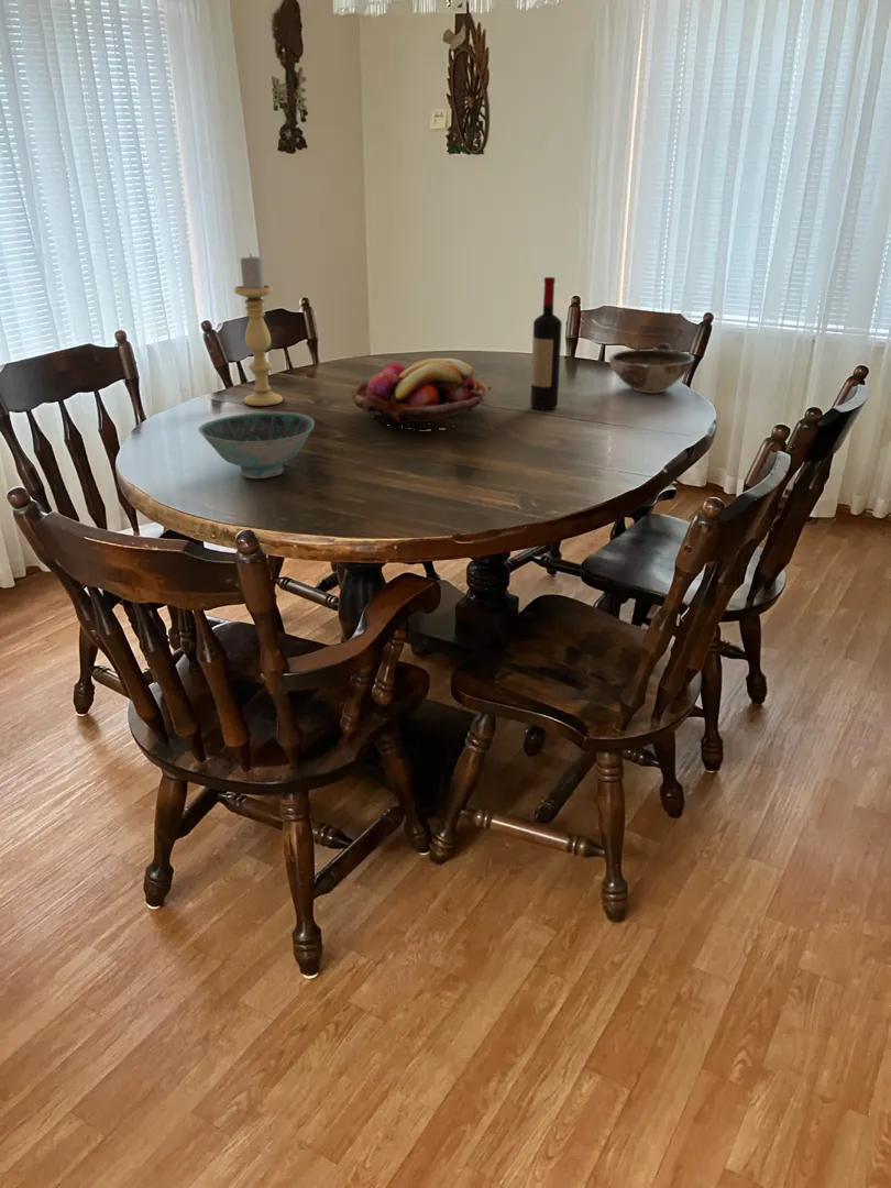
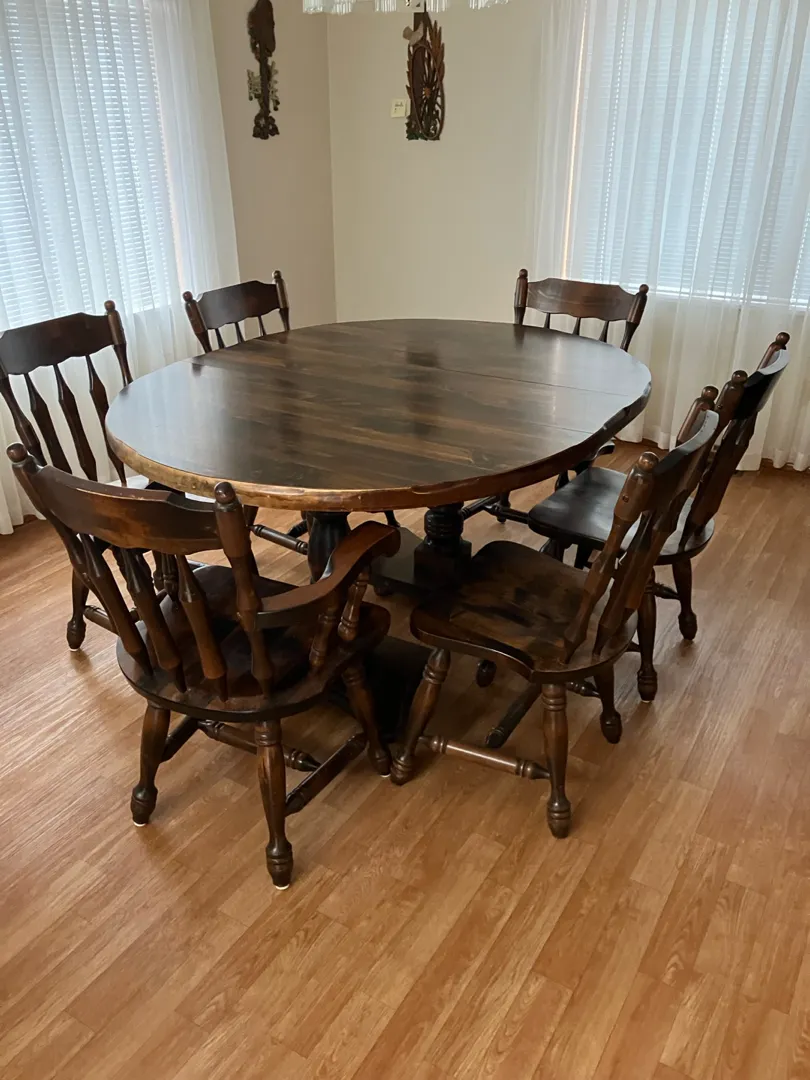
- fruit basket (420, 388)
- bowl (258, 448)
- wine bottle (547, 343)
- bowl (650, 370)
- candle holder (256, 329)
